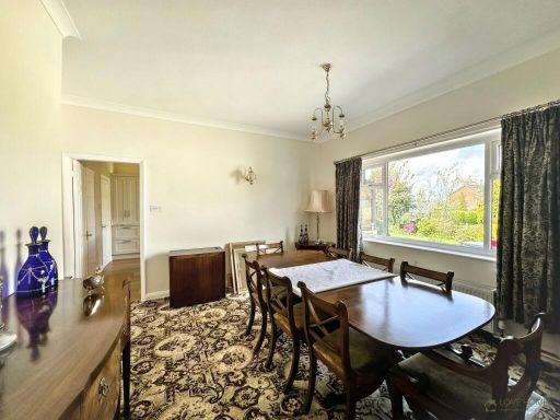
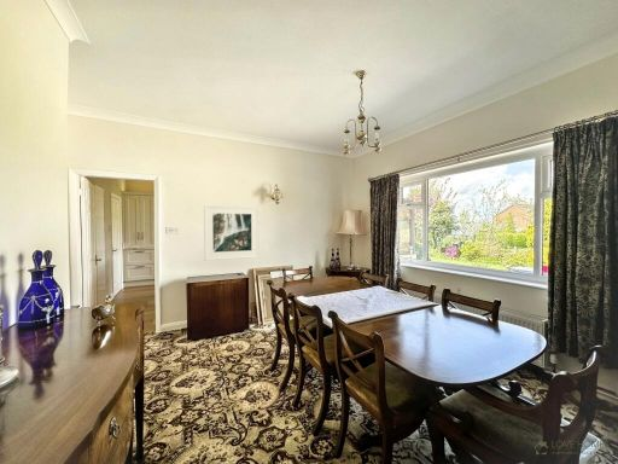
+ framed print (232, 232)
